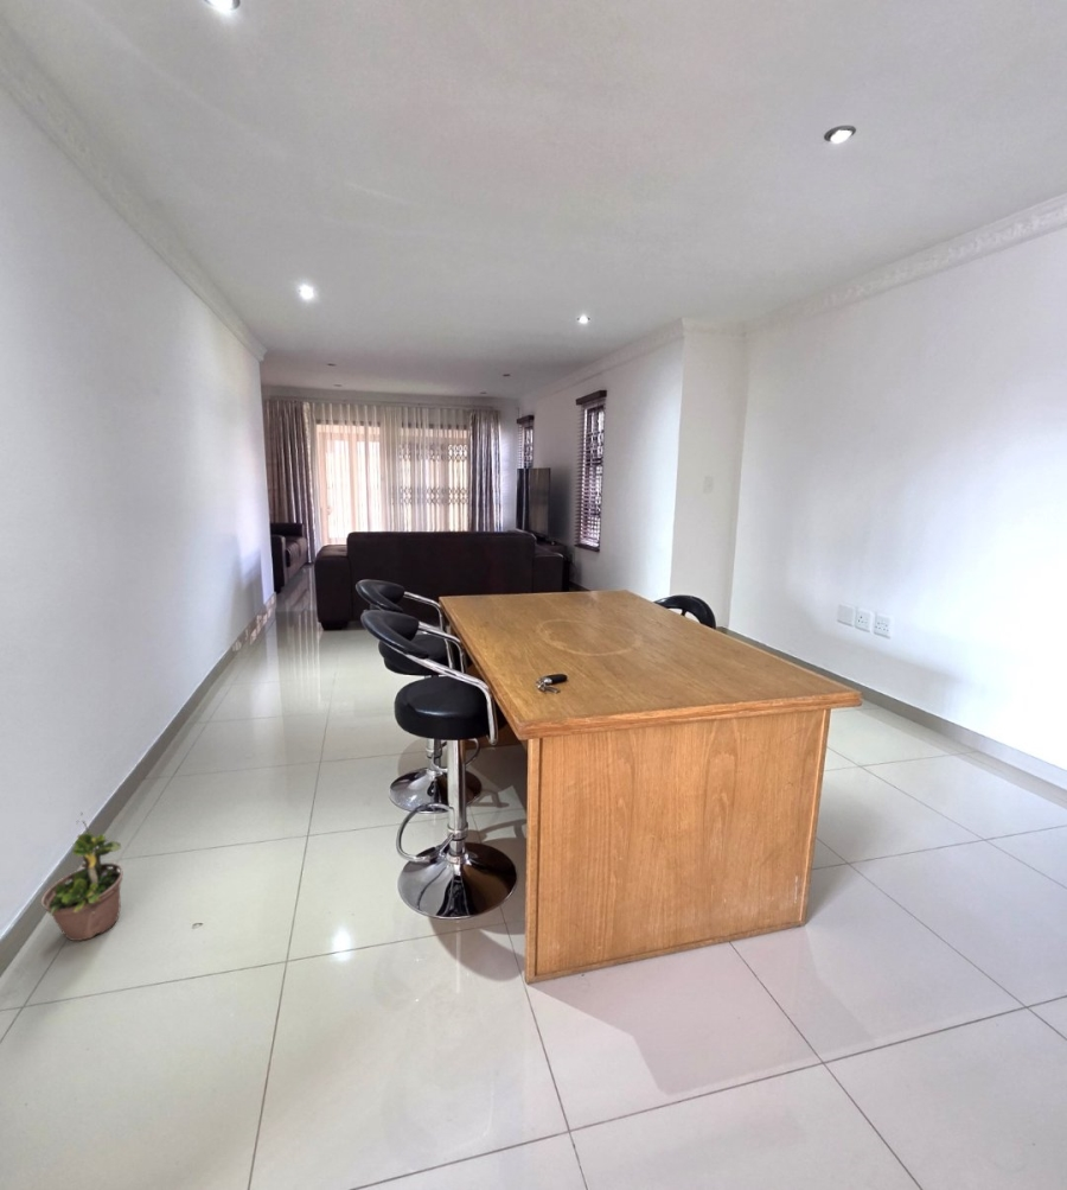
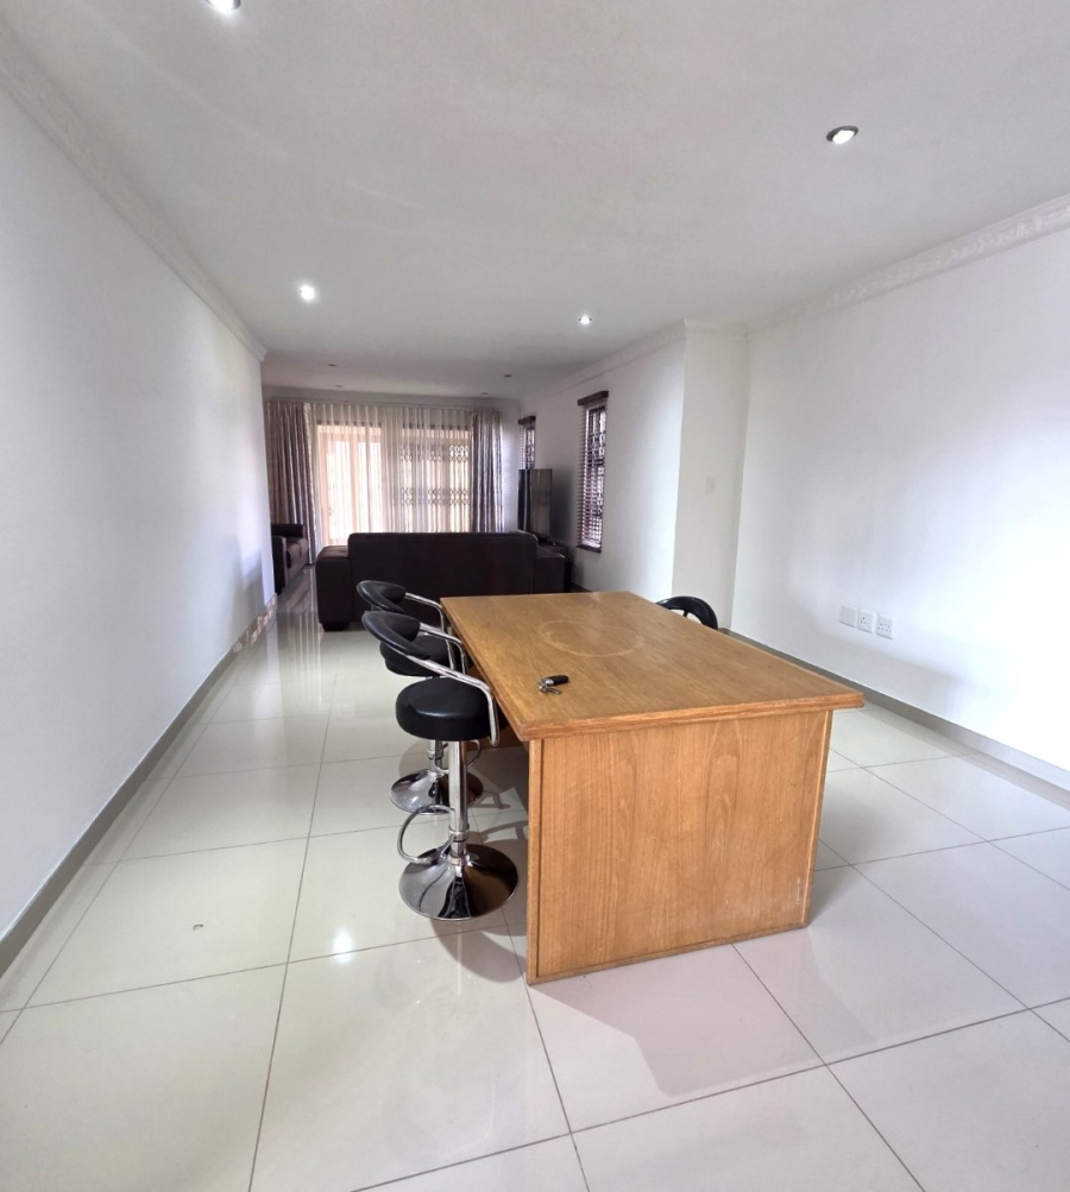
- potted plant (79, 872)
